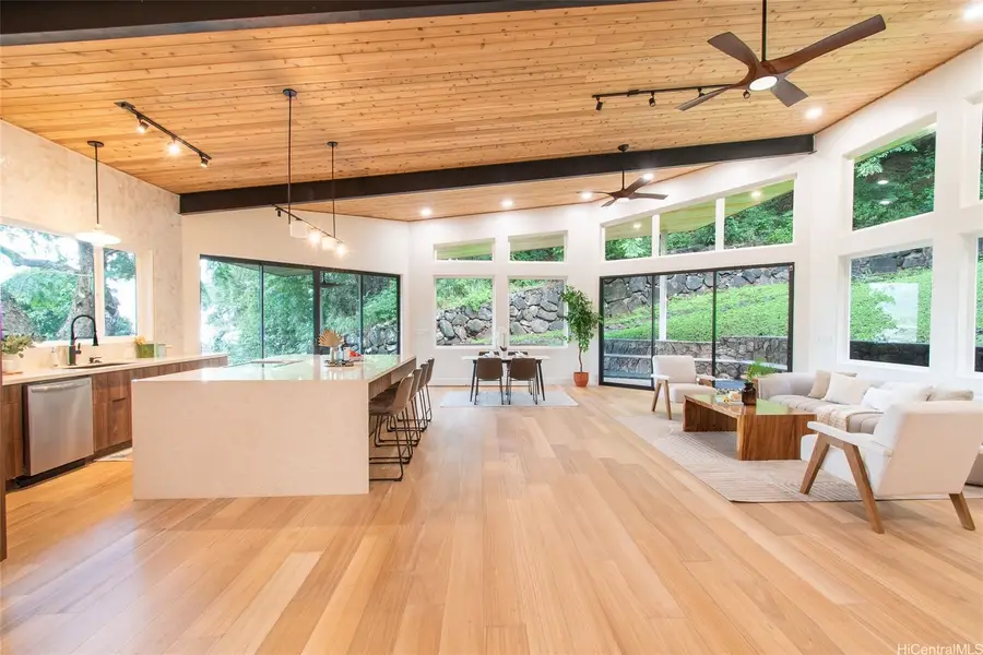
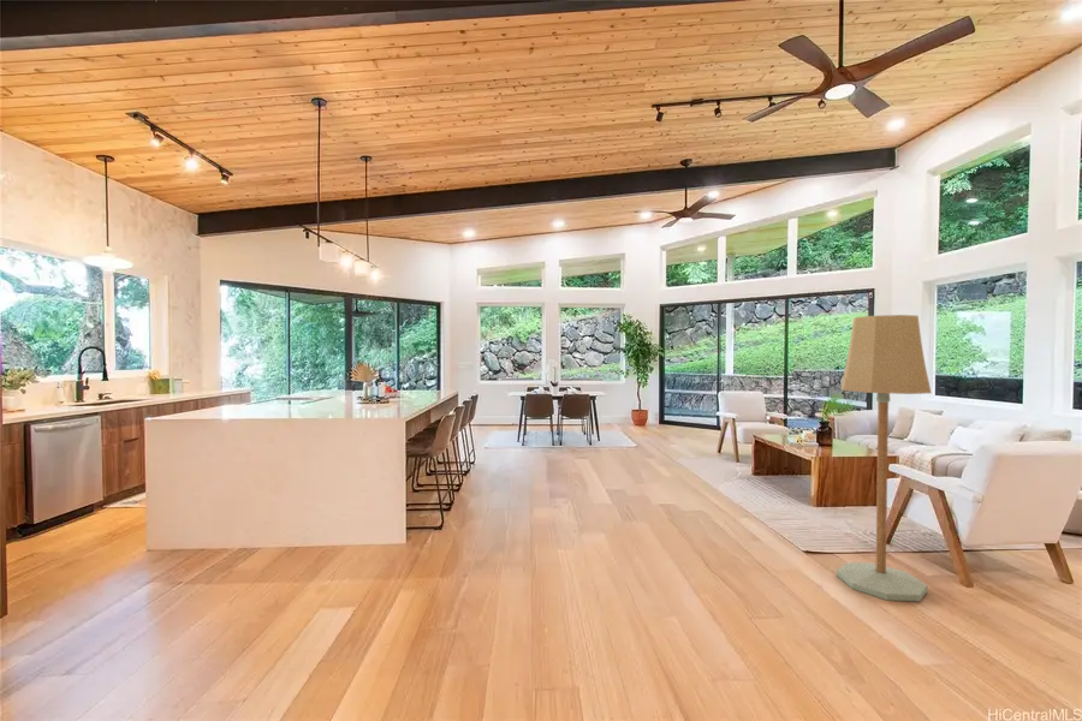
+ floor lamp (882, 451)
